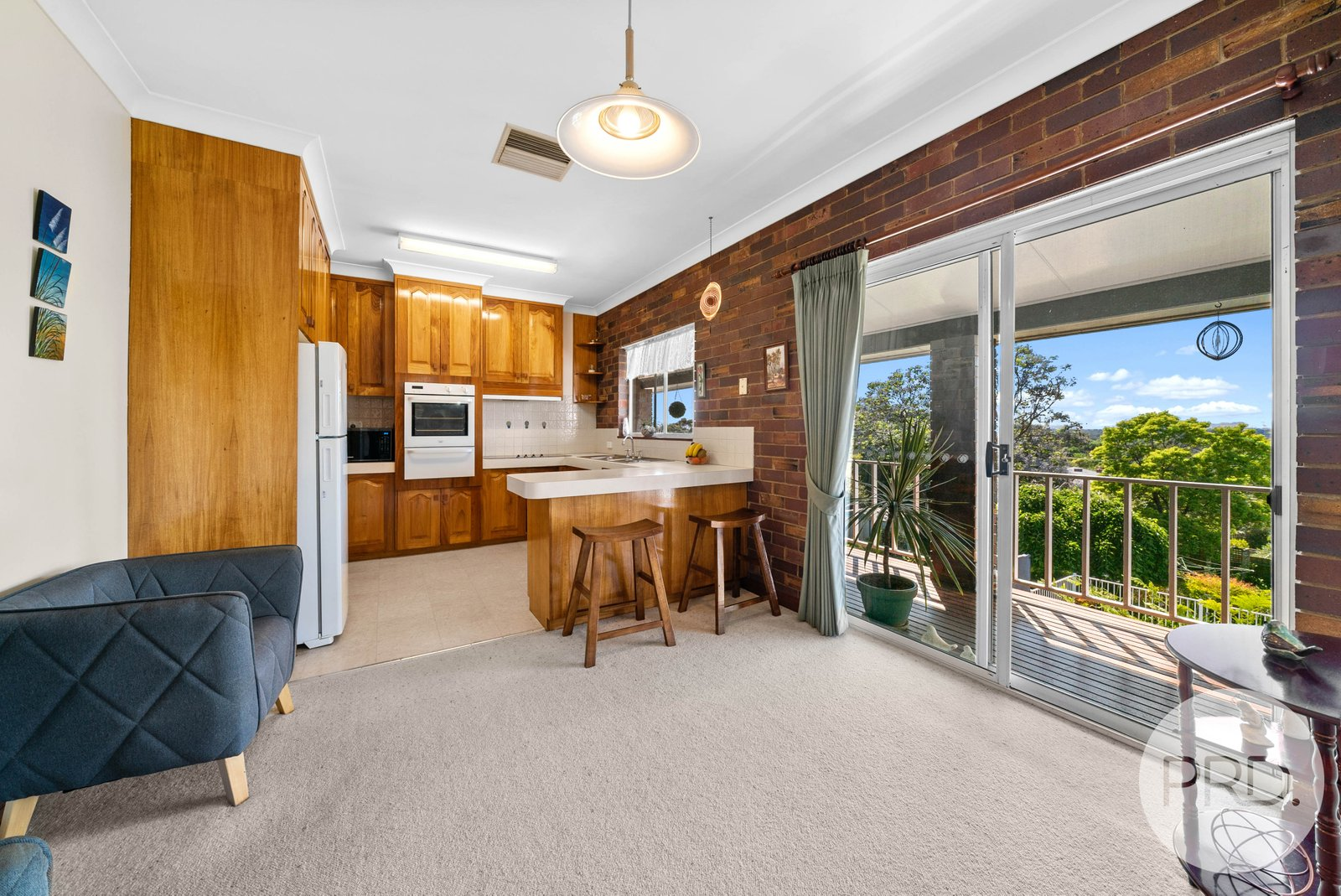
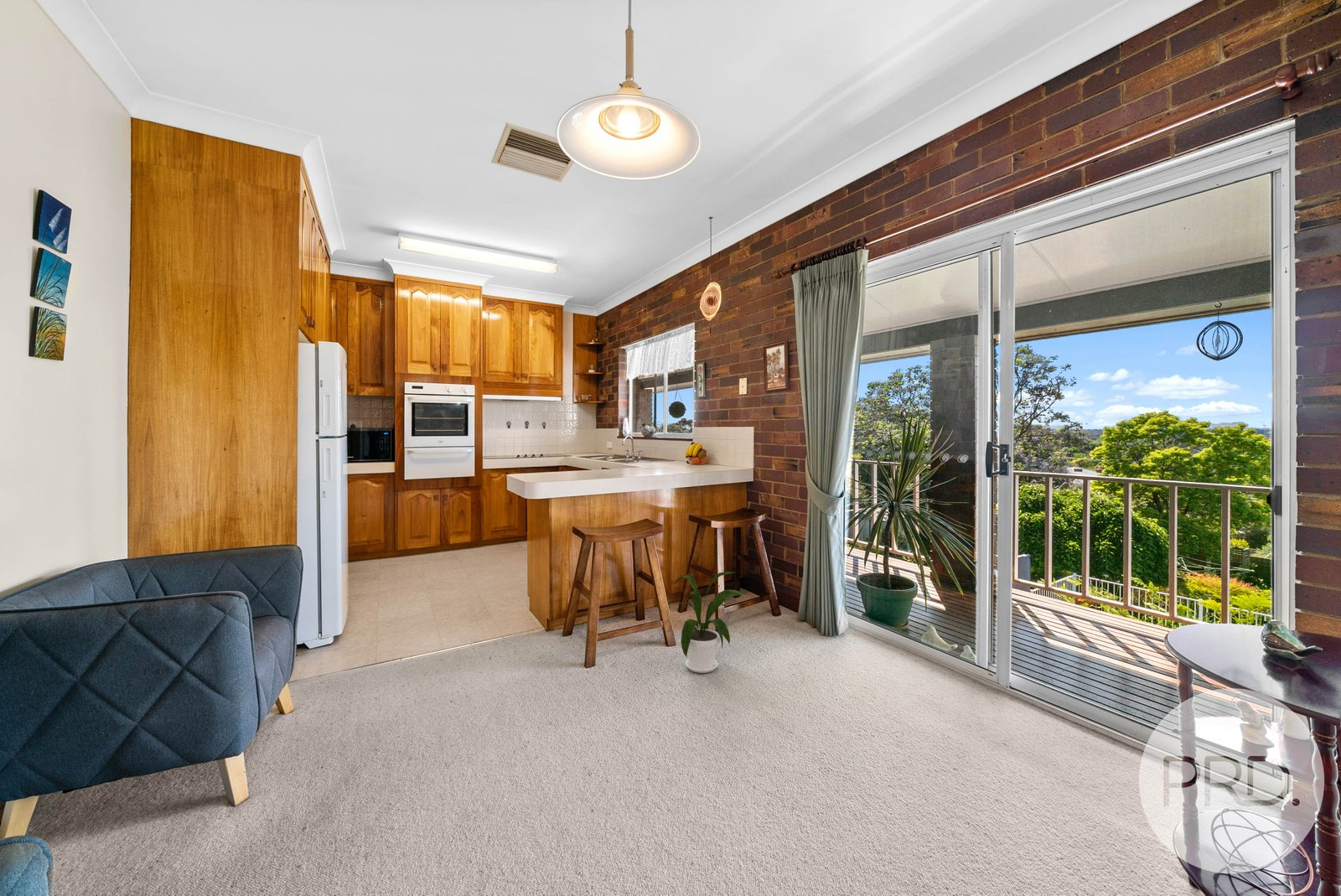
+ house plant (706, 618)
